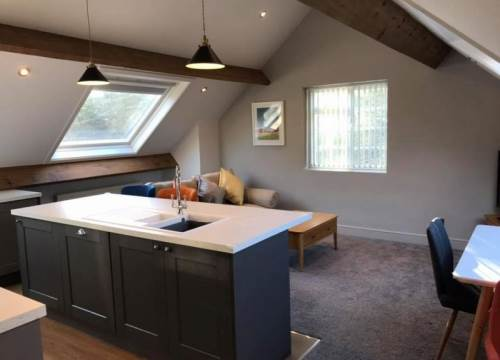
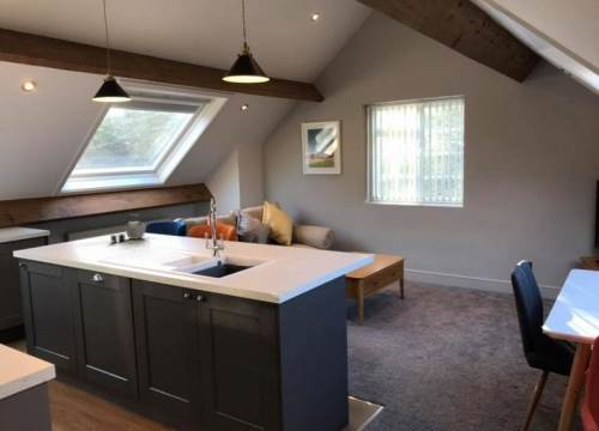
+ kettle (126, 227)
